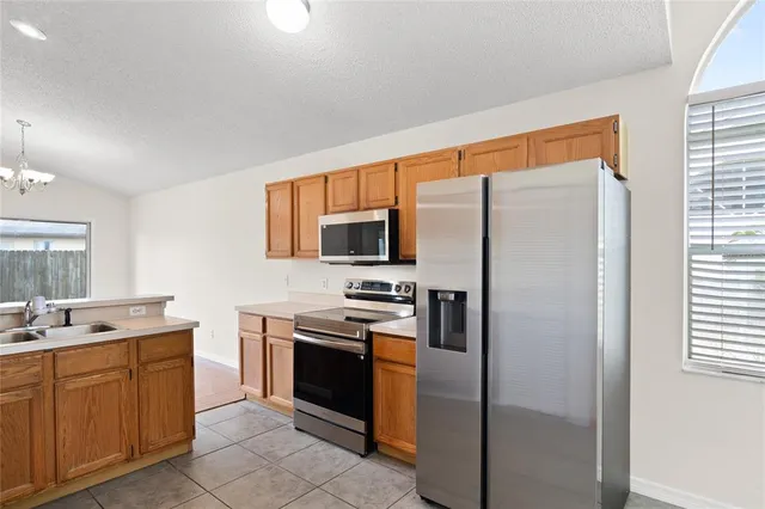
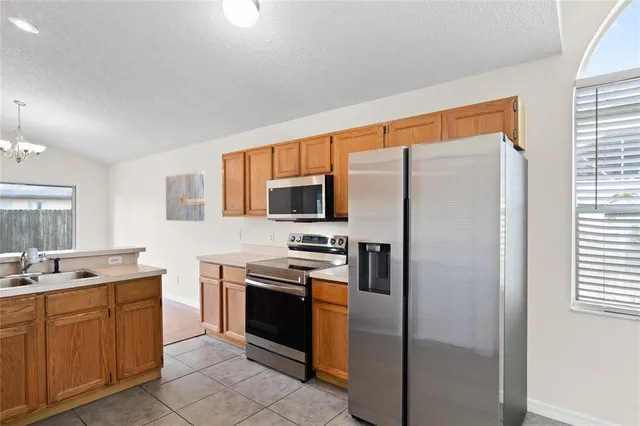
+ wall art (184, 197)
